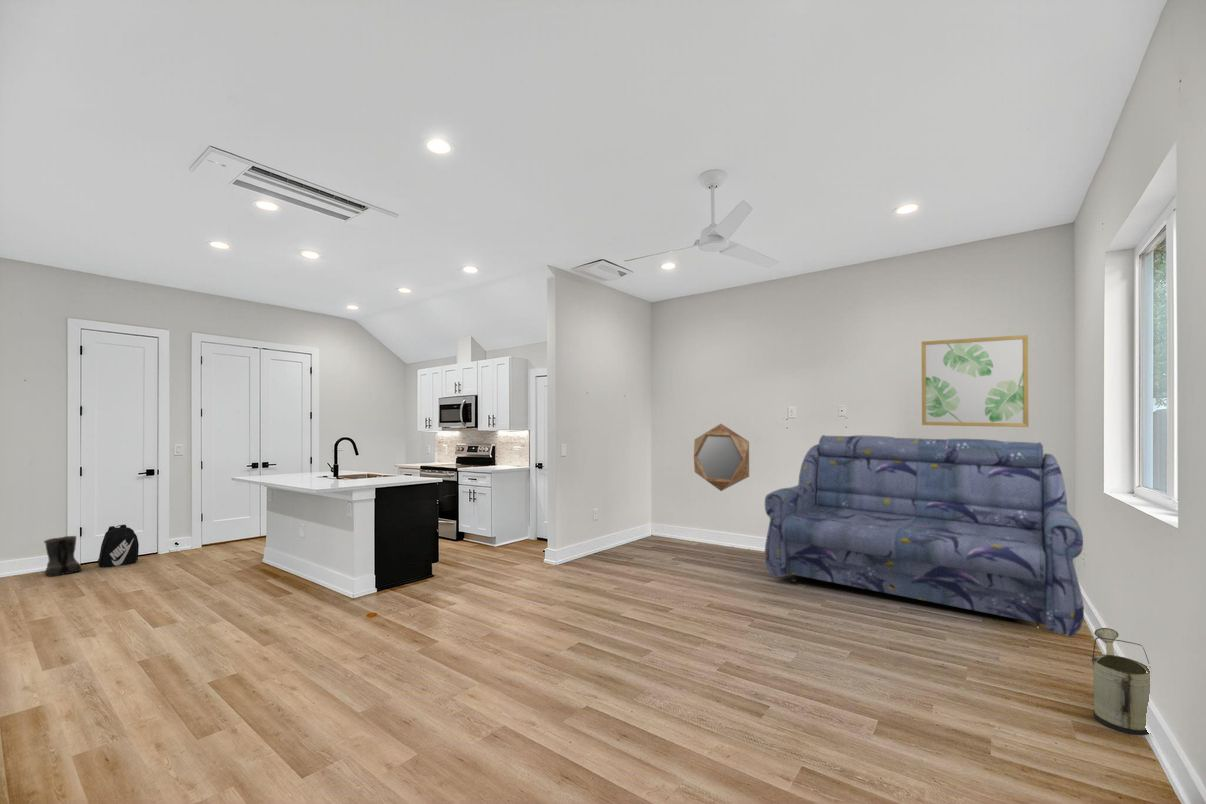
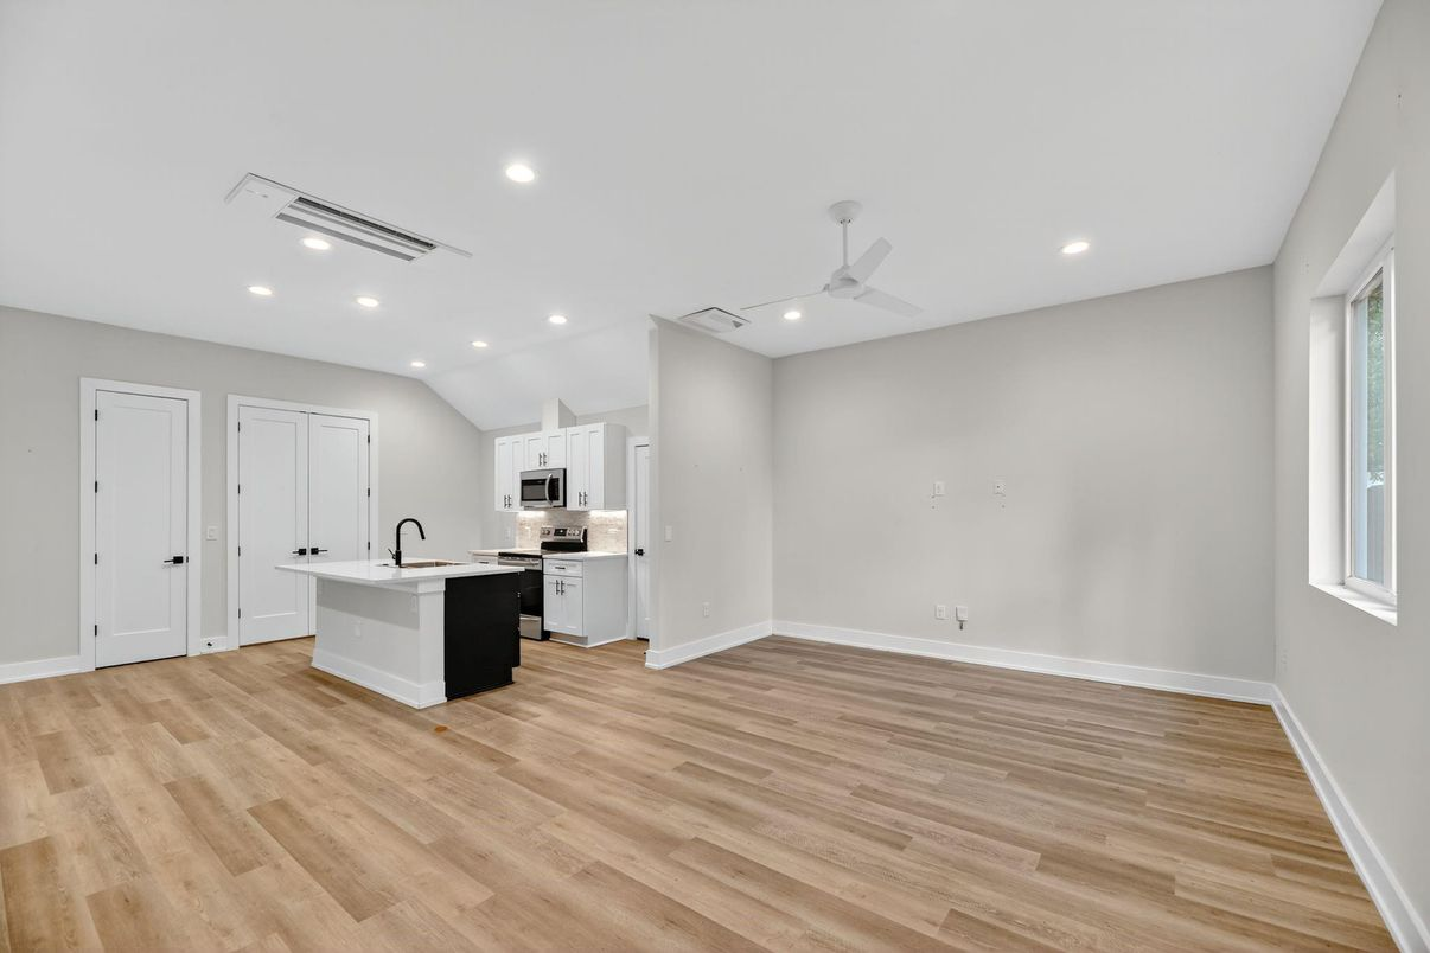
- backpack (118, 543)
- boots (62, 555)
- watering can (1117, 674)
- home mirror (719, 457)
- sofa (909, 514)
- wall art (972, 382)
